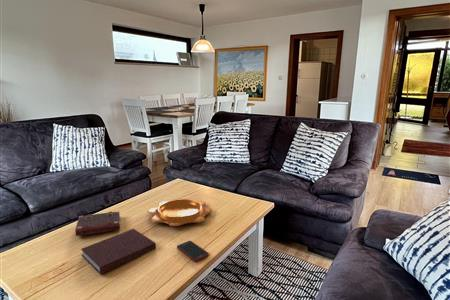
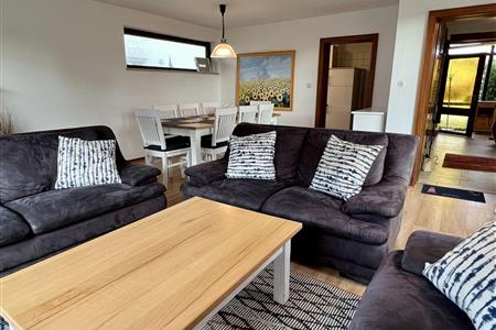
- book (99, 222)
- notebook (119, 248)
- decorative bowl (180, 210)
- cell phone (192, 250)
